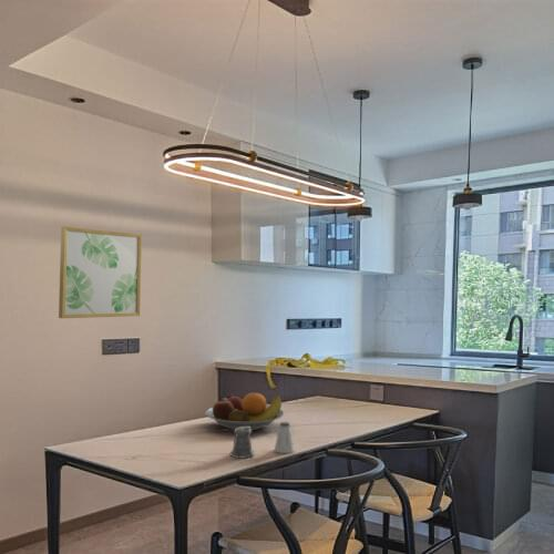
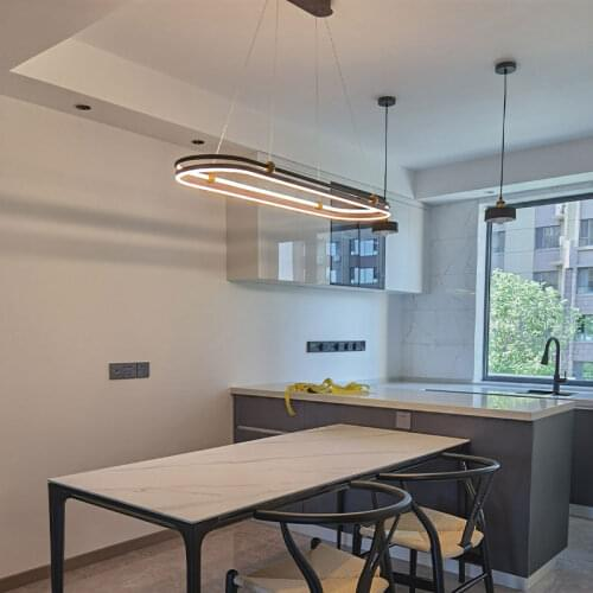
- wall art (102, 274)
- saltshaker (284, 437)
- fruit bowl (244, 409)
- pepper shaker (239, 440)
